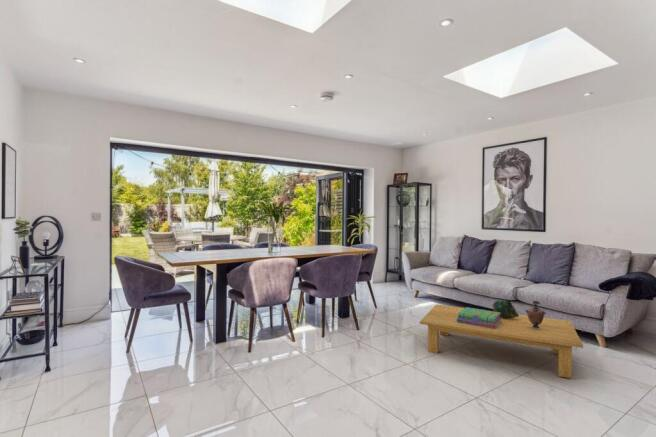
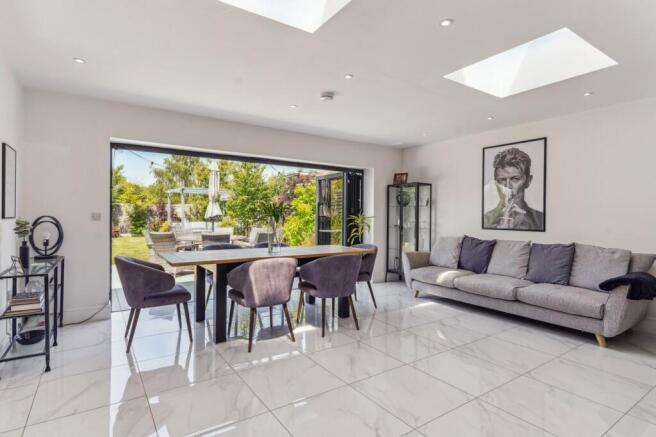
- decorative bowl (505, 308)
- stack of books (479, 317)
- coffee table (495, 336)
- vase (536, 313)
